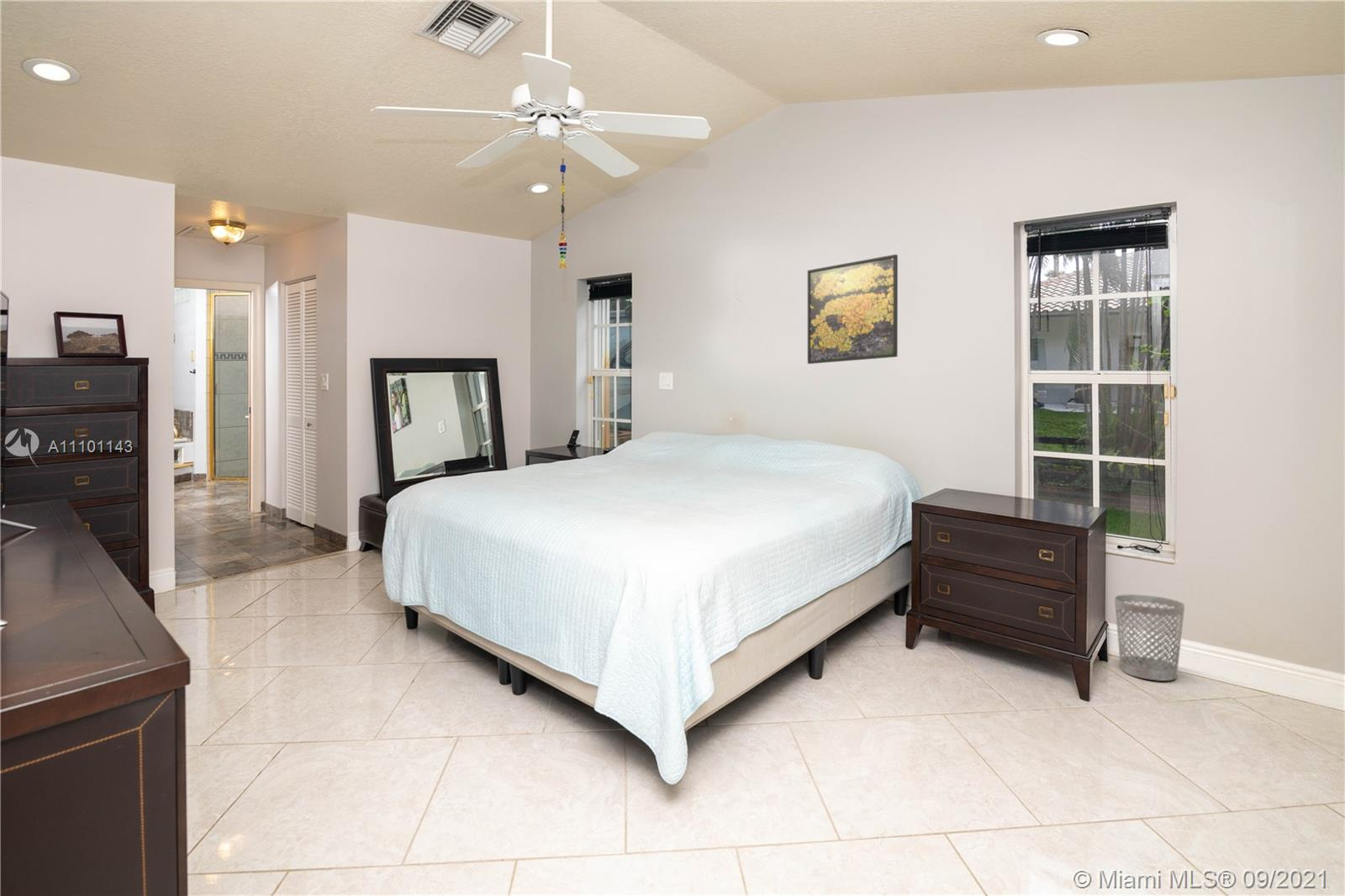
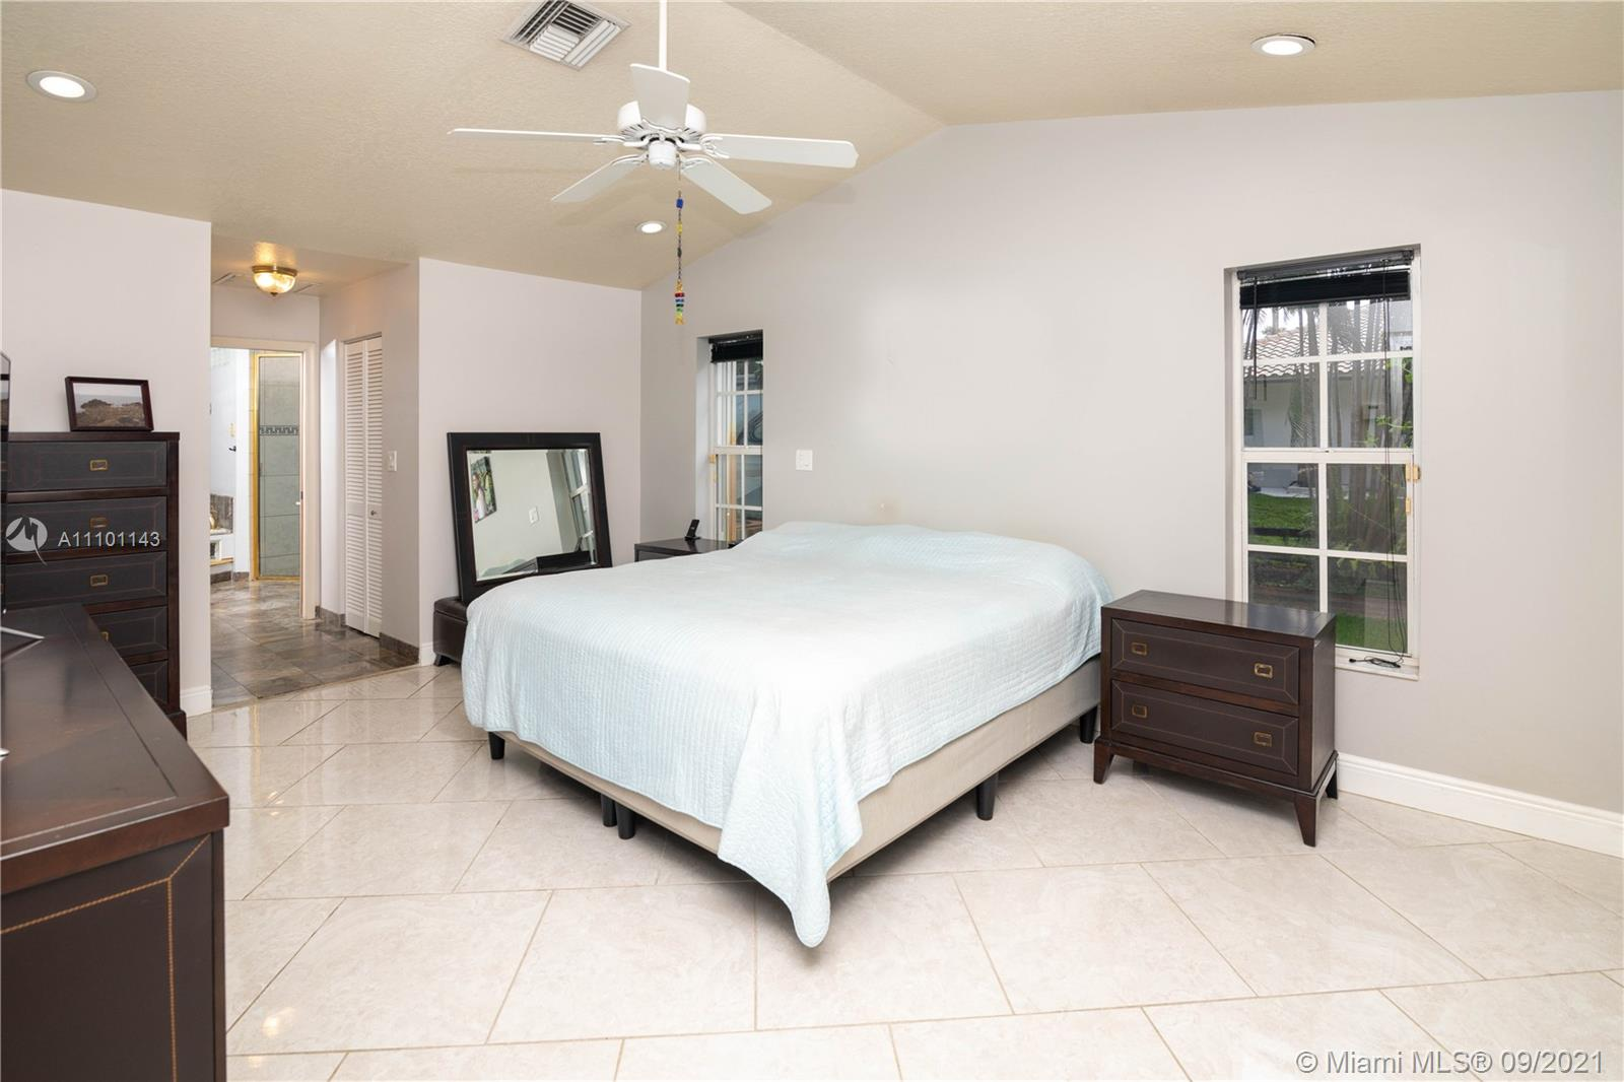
- wastebasket (1148, 637)
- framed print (850, 311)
